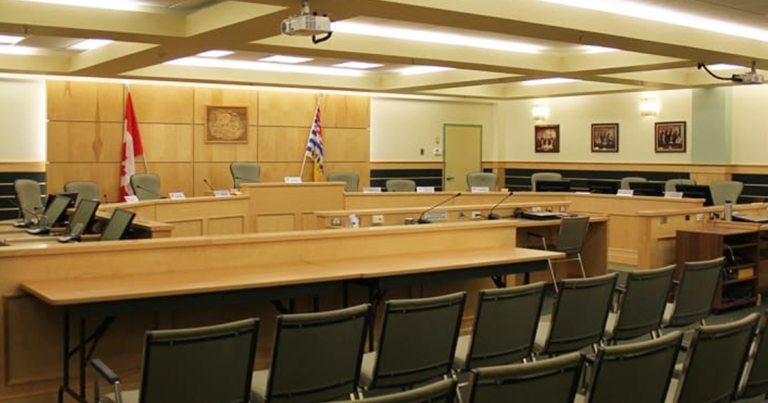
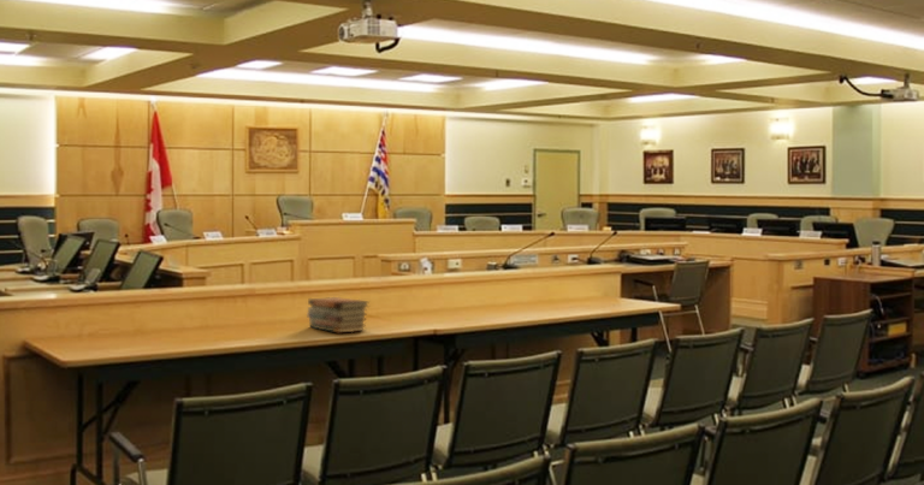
+ book stack (337, 314)
